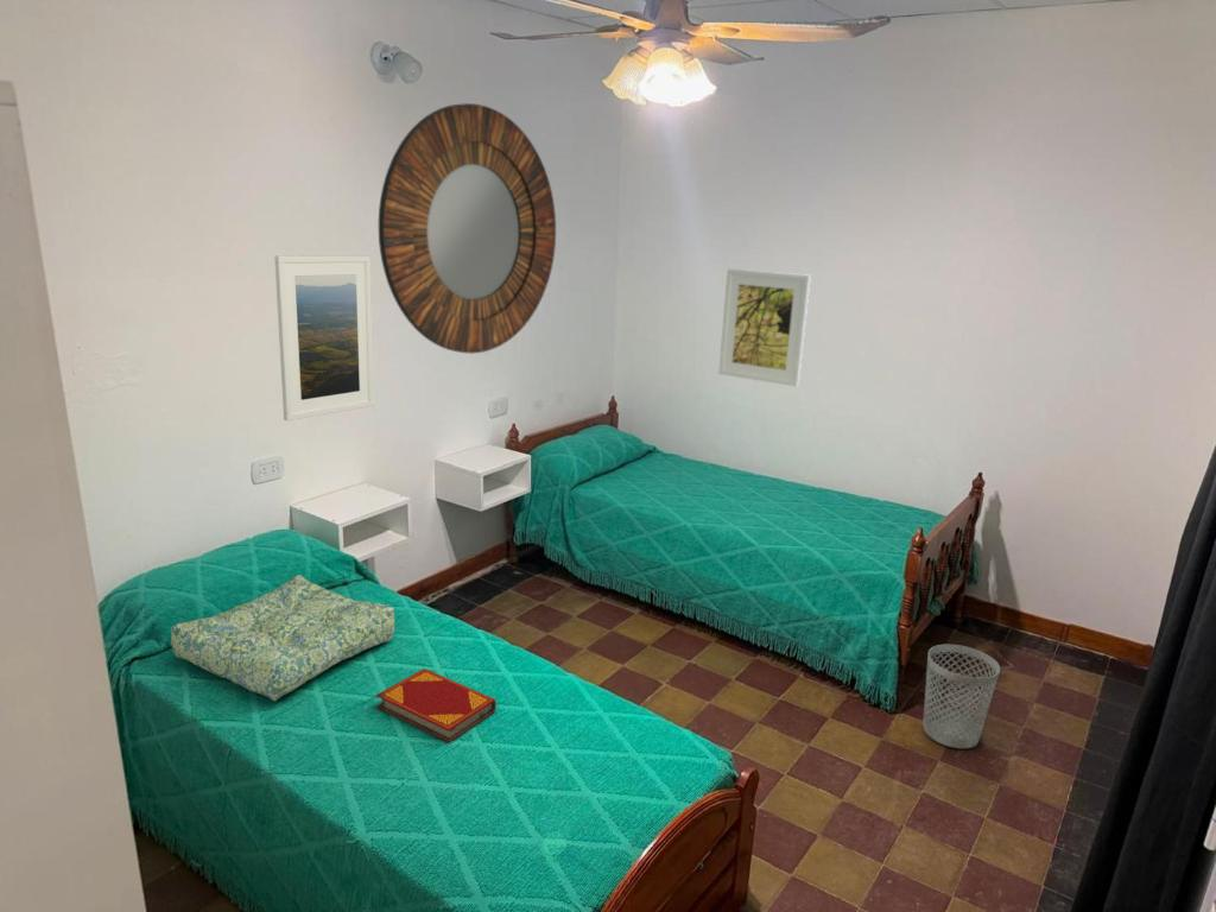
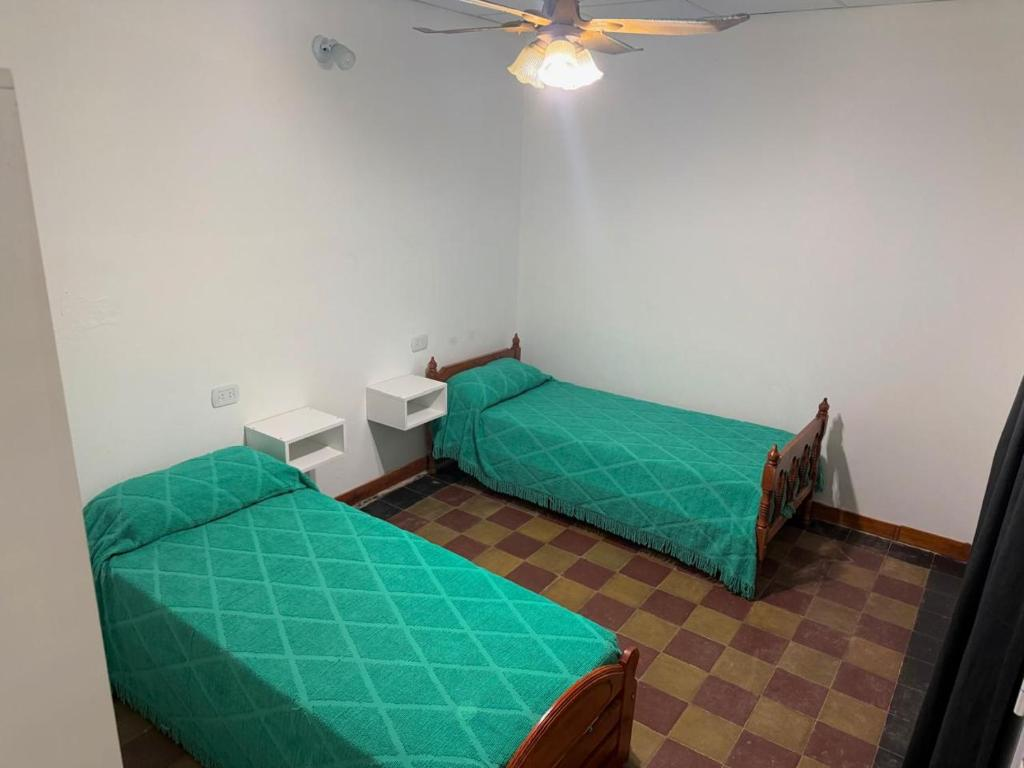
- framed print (762, 327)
- home mirror (476, 233)
- wastebasket (957, 697)
- hardback book (436, 703)
- seat cushion (287, 632)
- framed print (328, 336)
